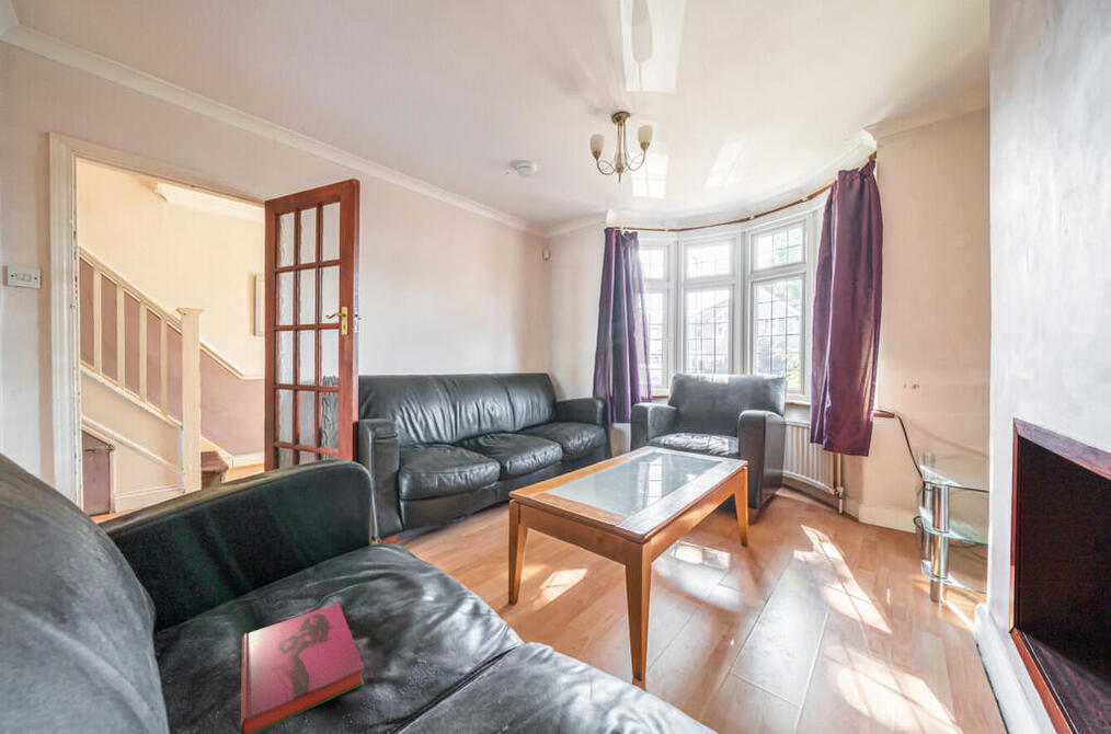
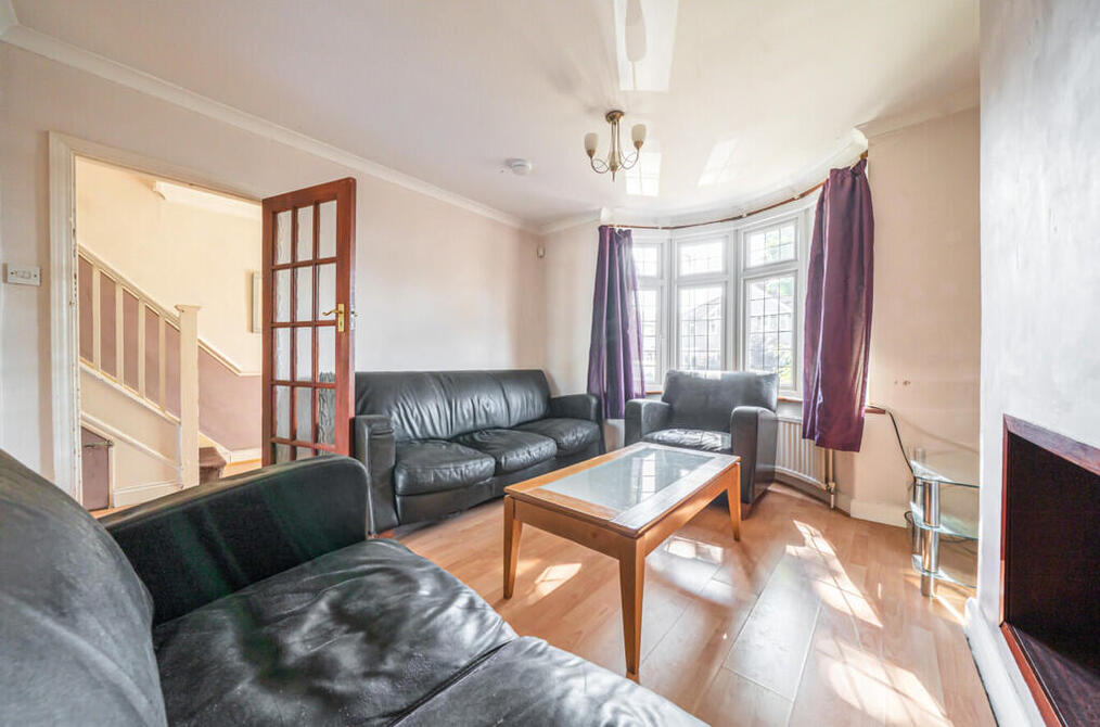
- hardback book (299, 657)
